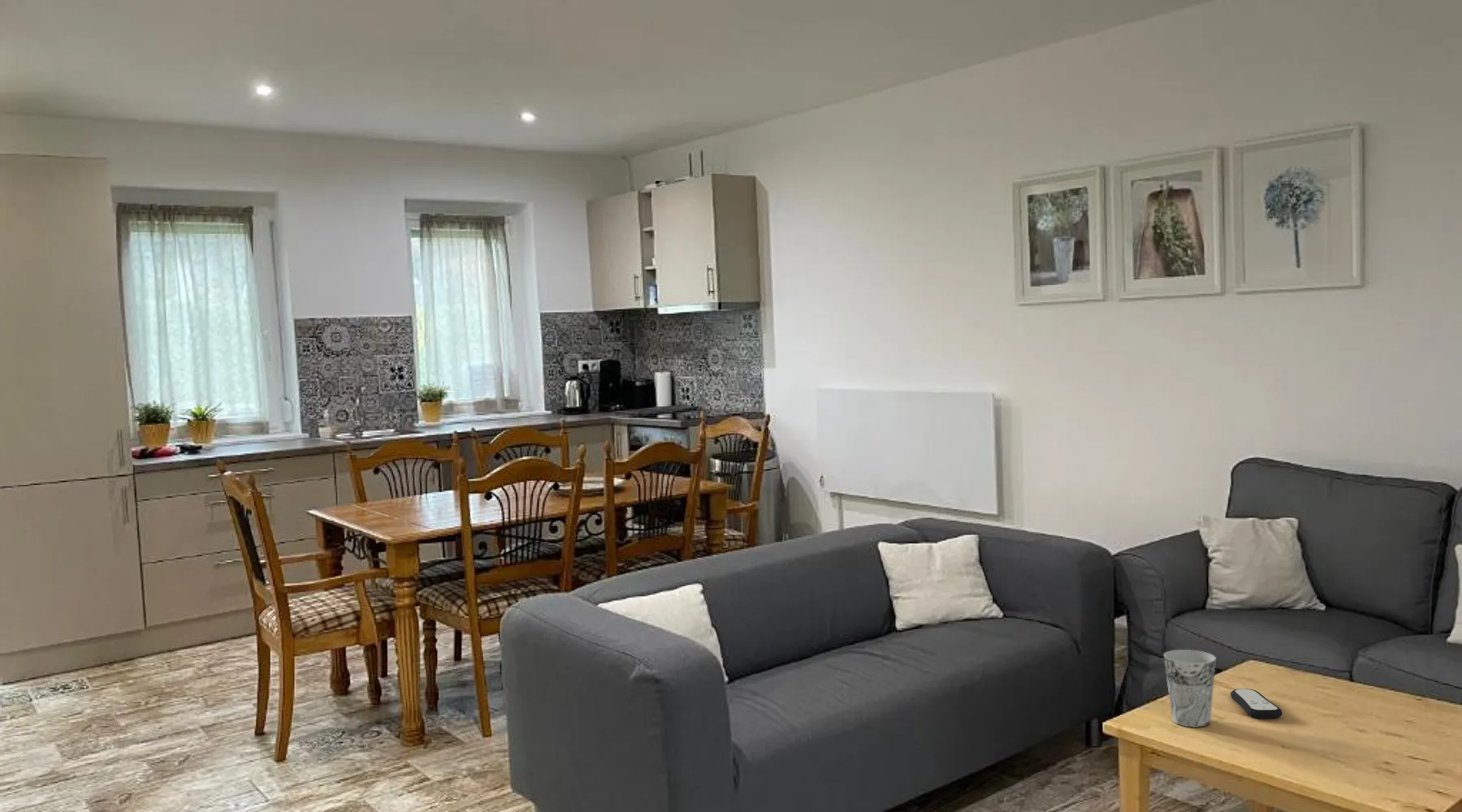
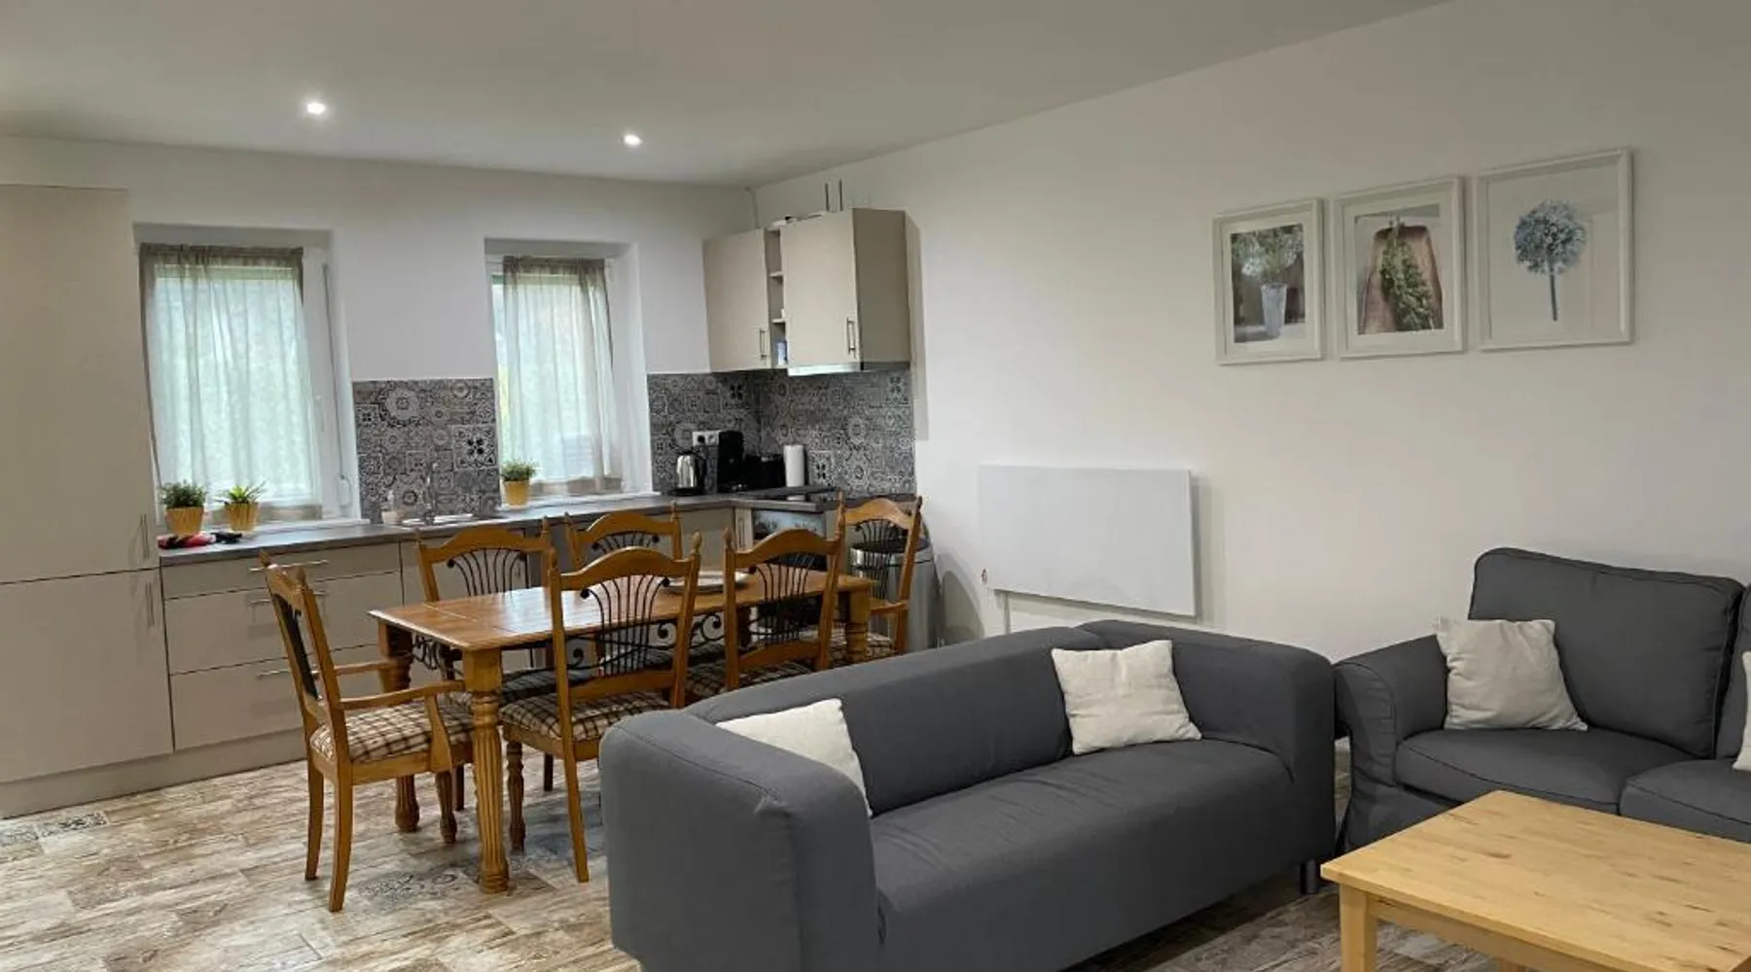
- cup (1190, 689)
- remote control (1254, 702)
